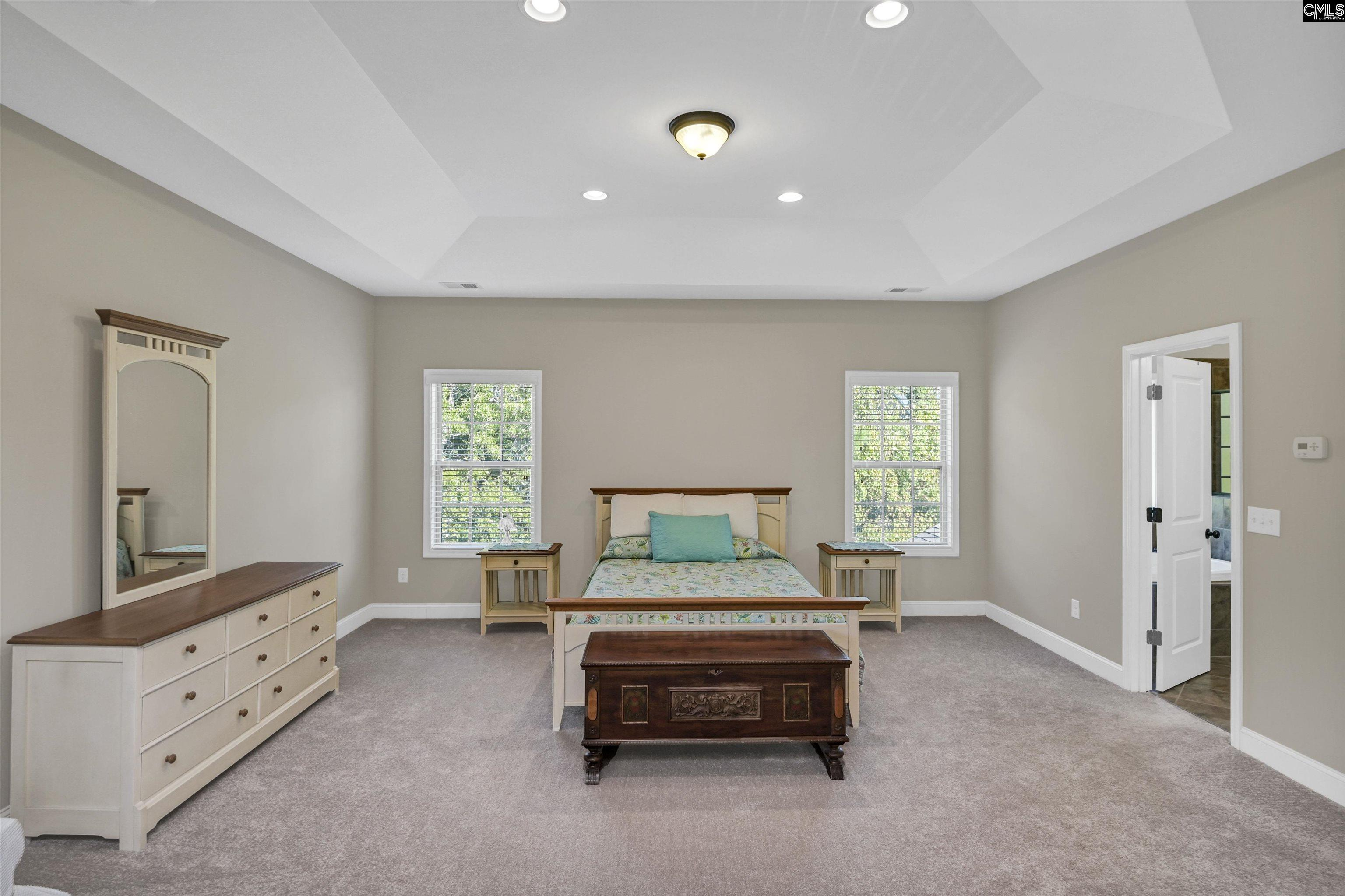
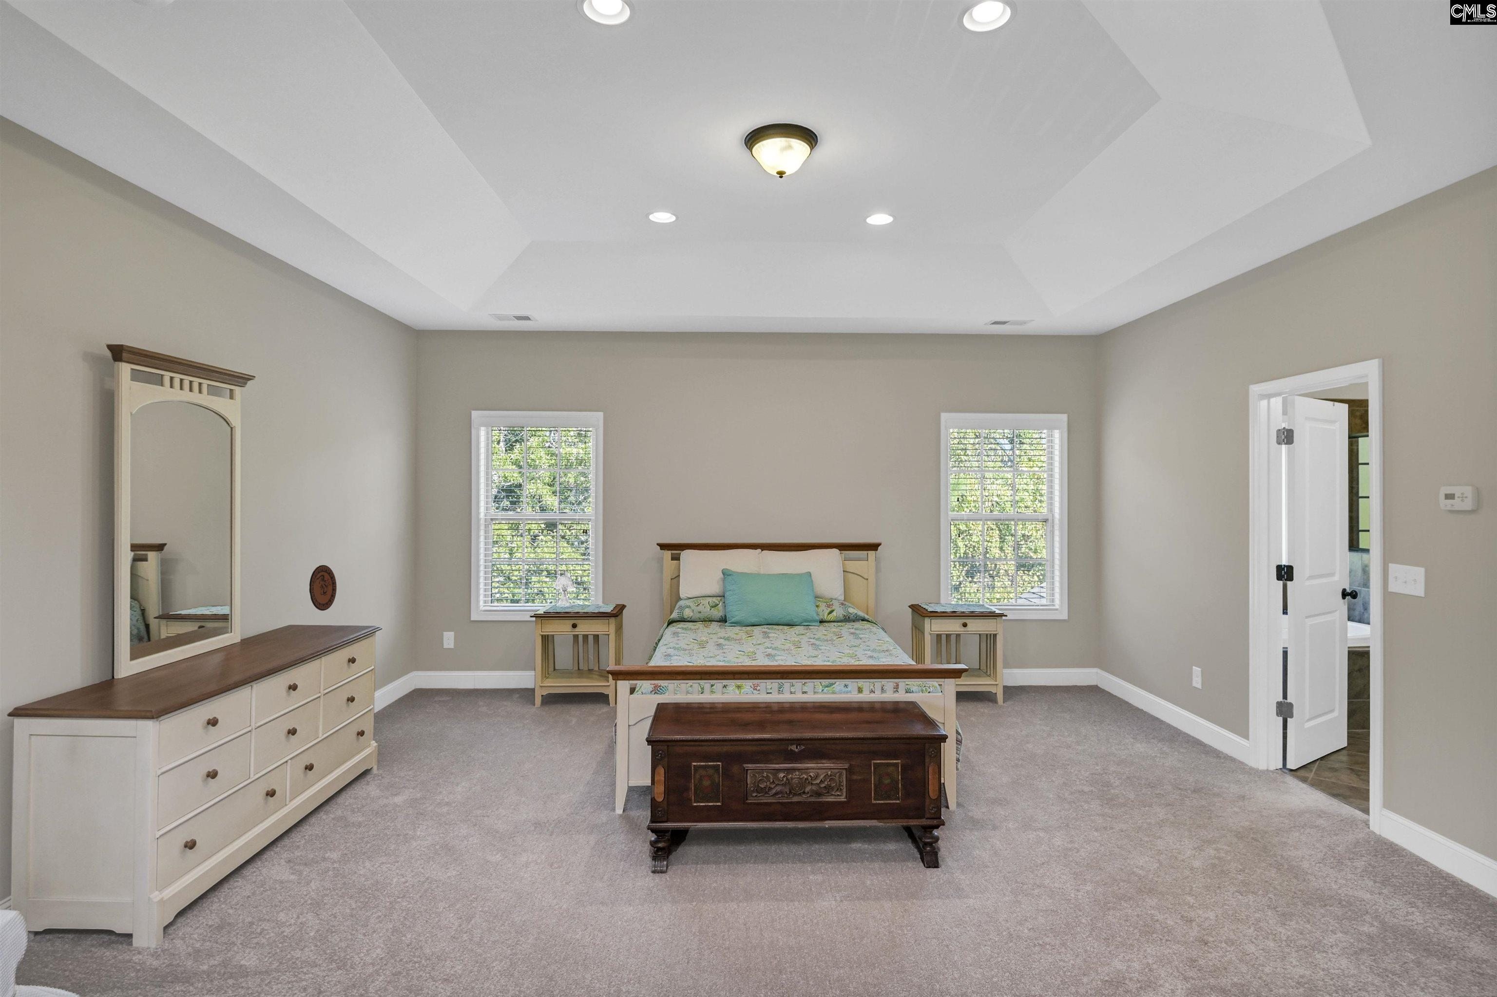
+ decorative plate (322, 588)
